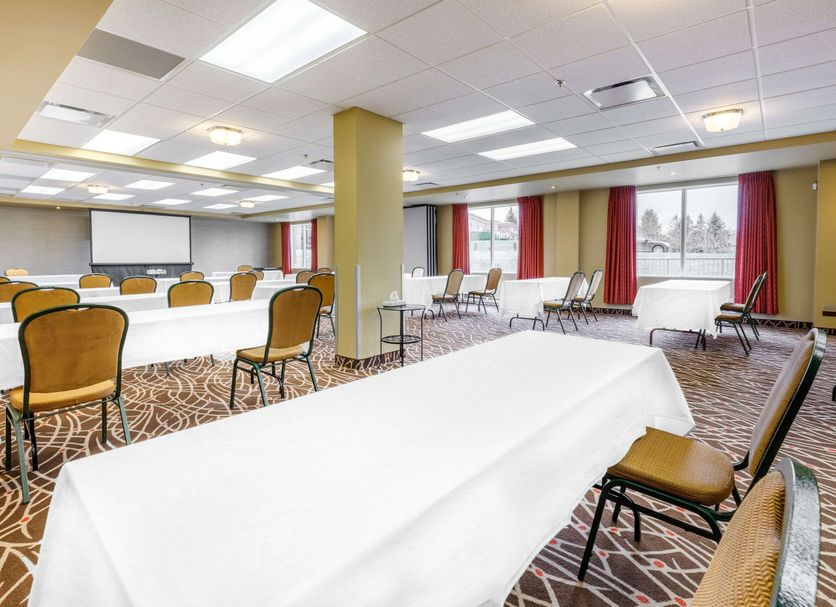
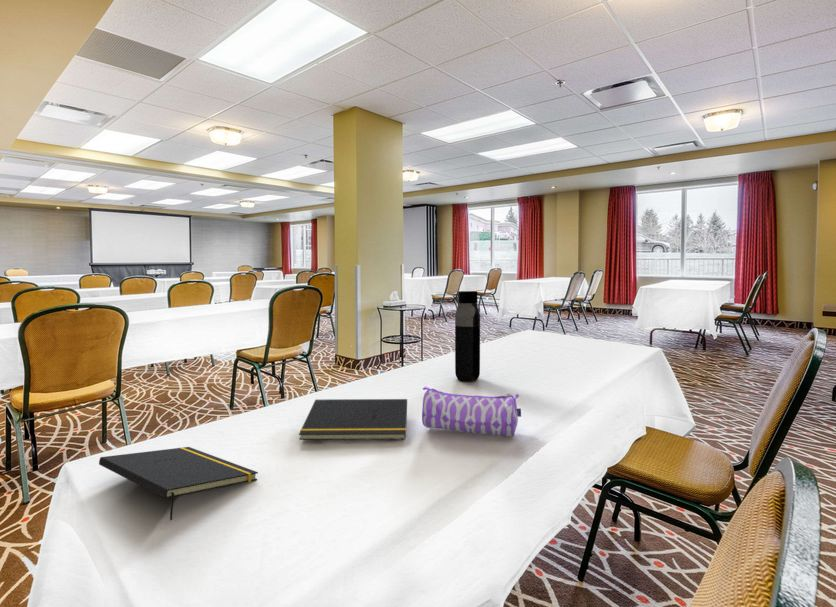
+ notepad (357, 417)
+ water bottle (467, 335)
+ pencil case (470, 411)
+ notepad (179, 468)
